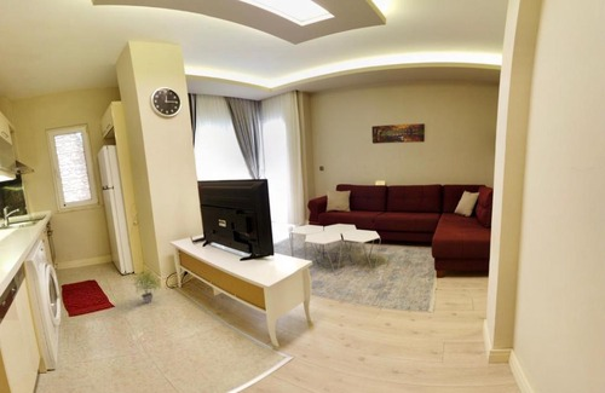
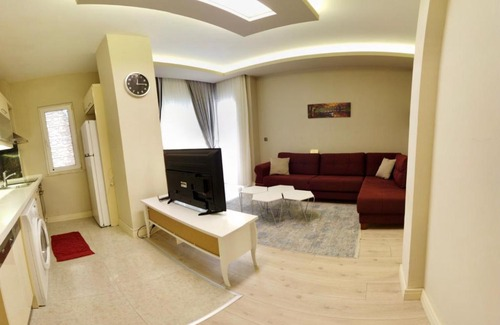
- potted plant (146, 284)
